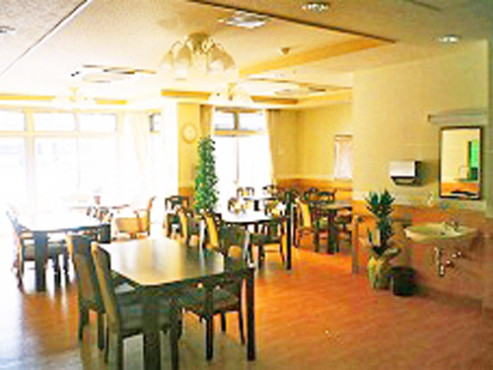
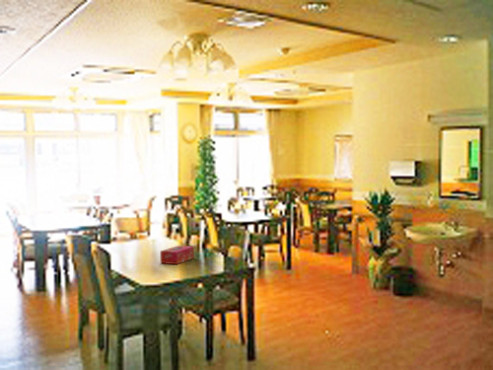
+ tissue box (177, 254)
